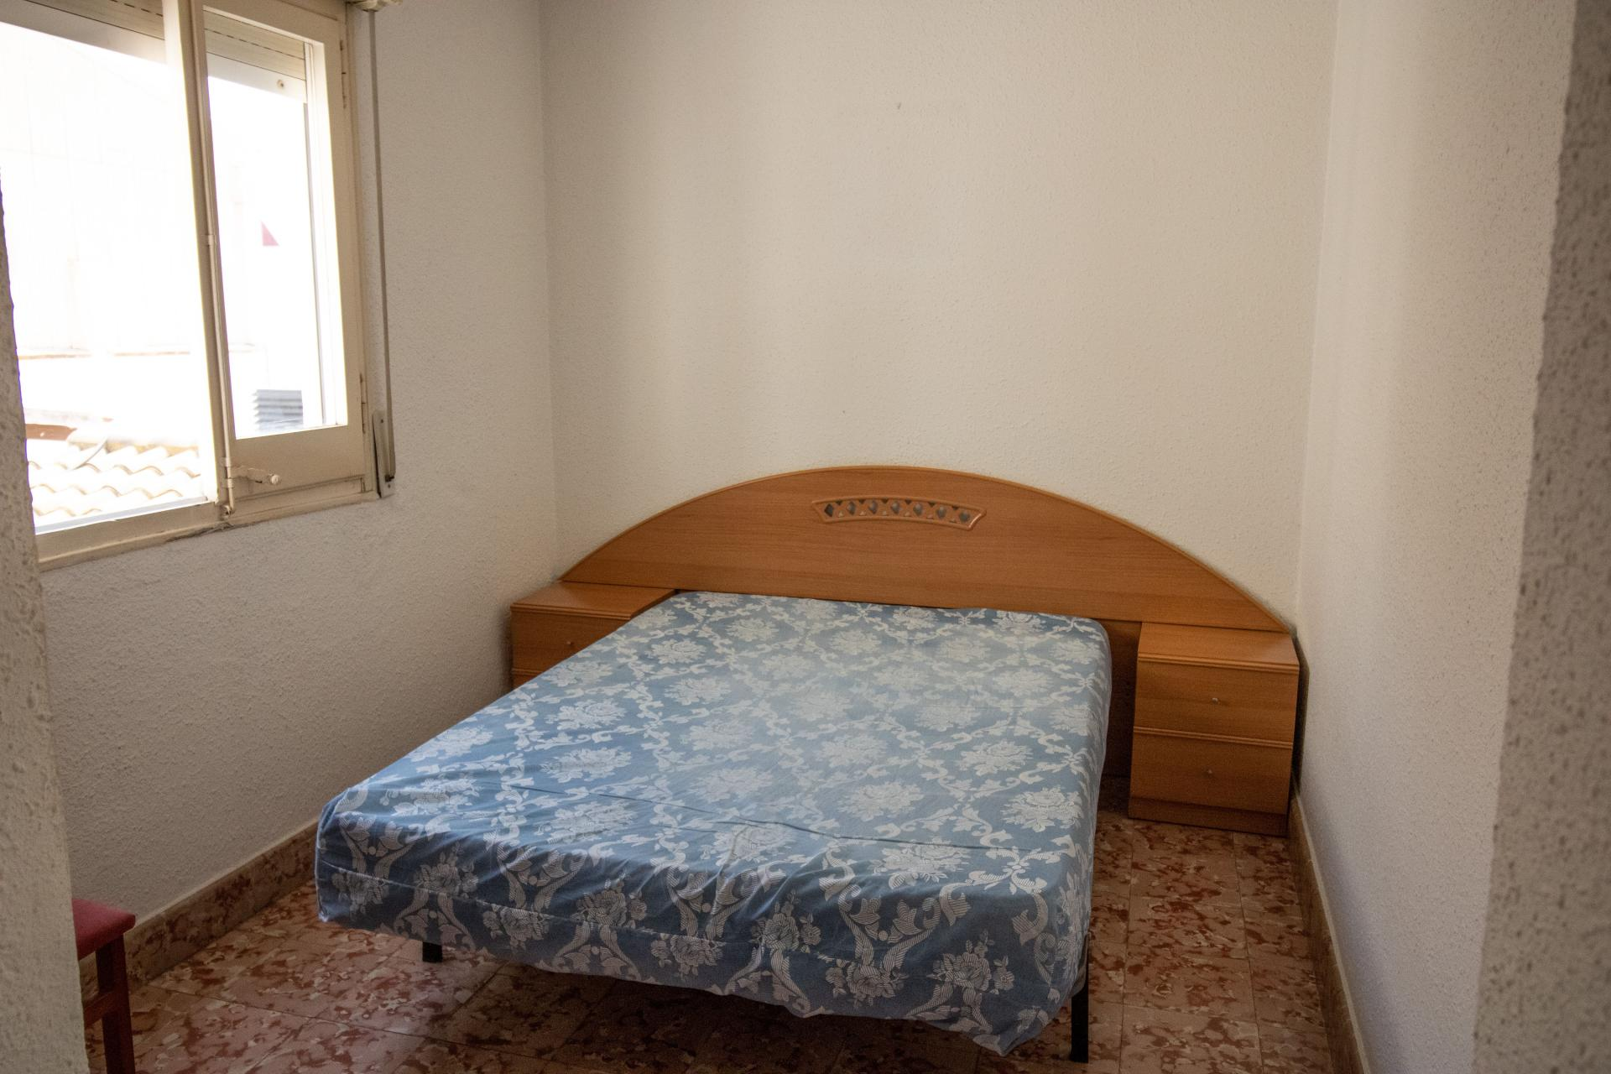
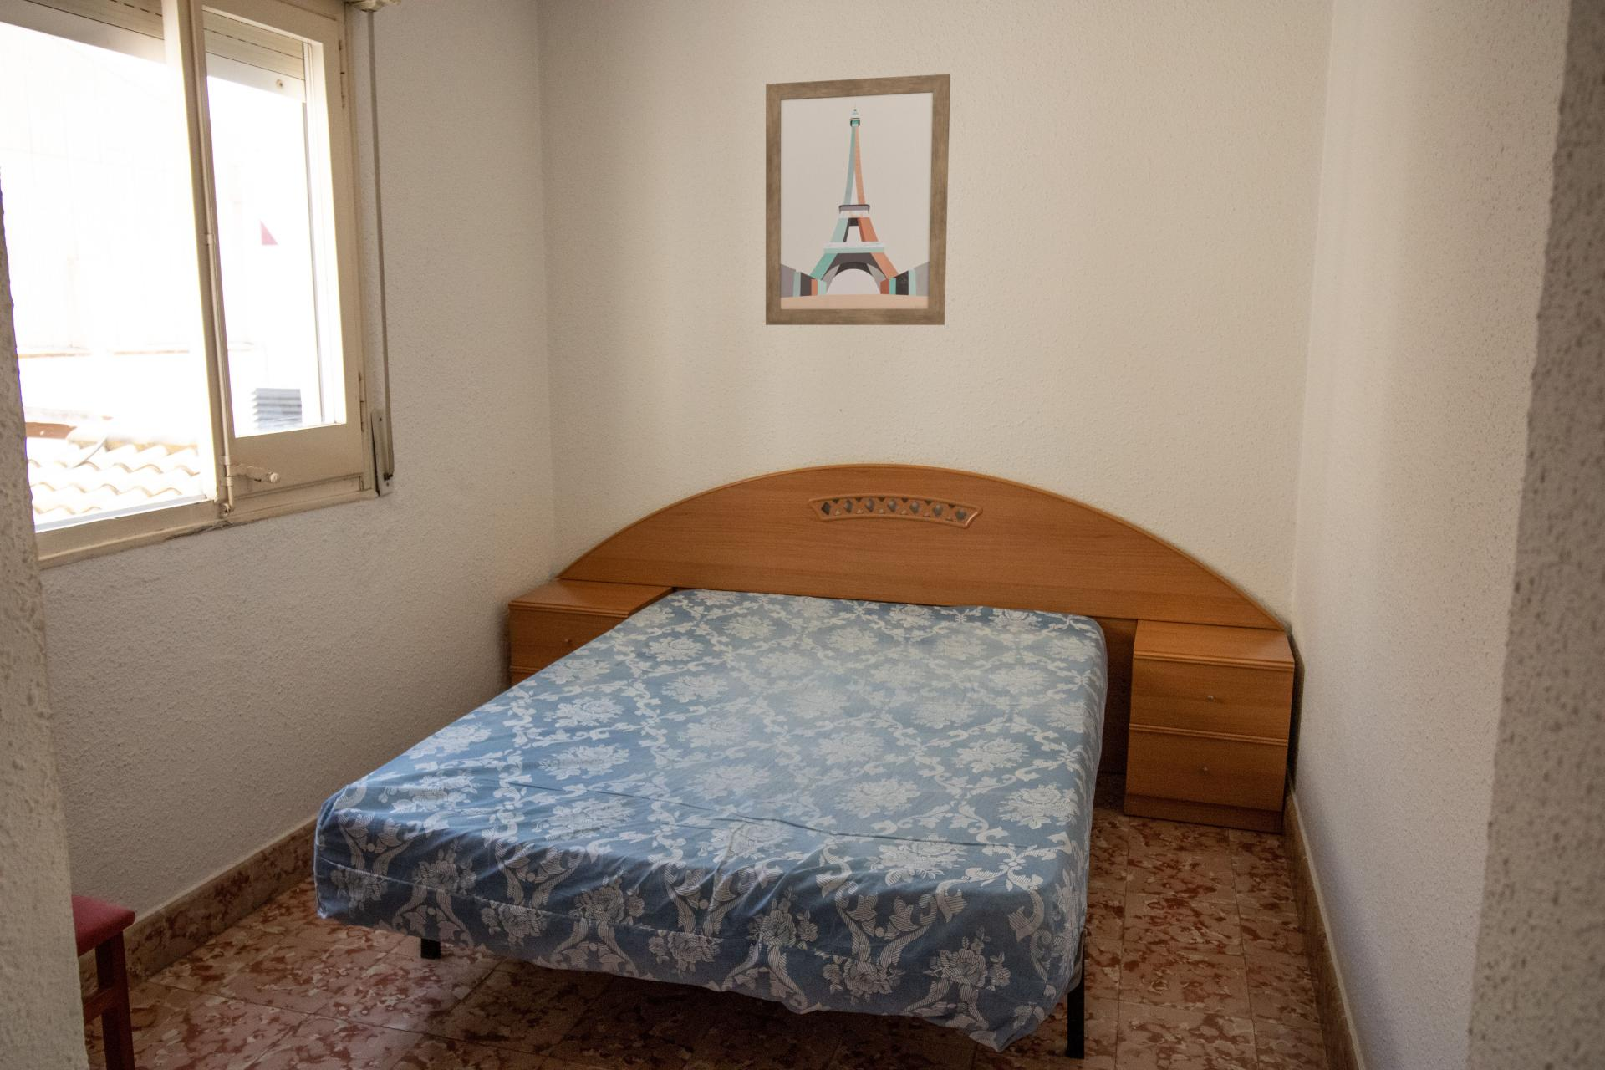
+ wall art (854, 204)
